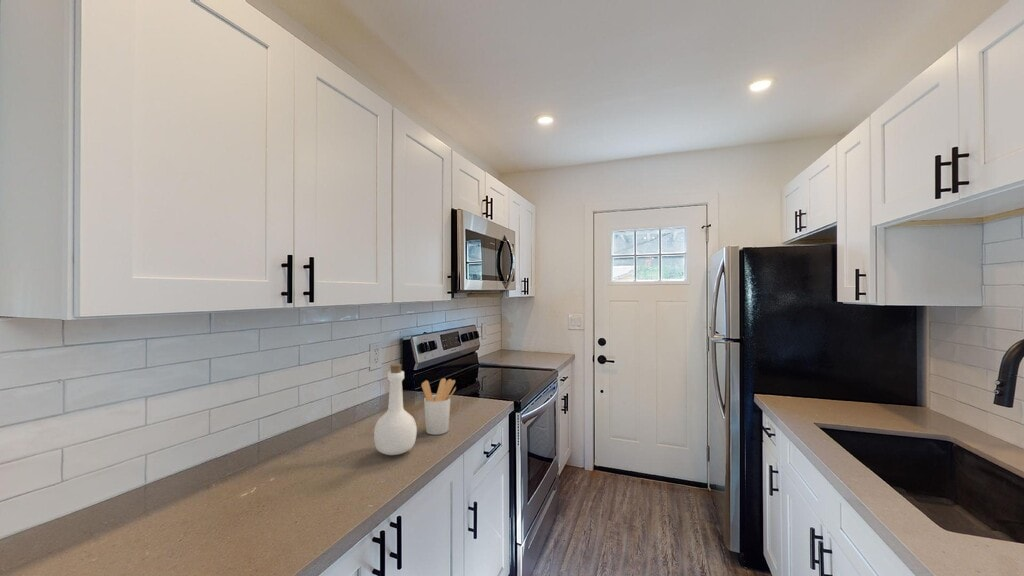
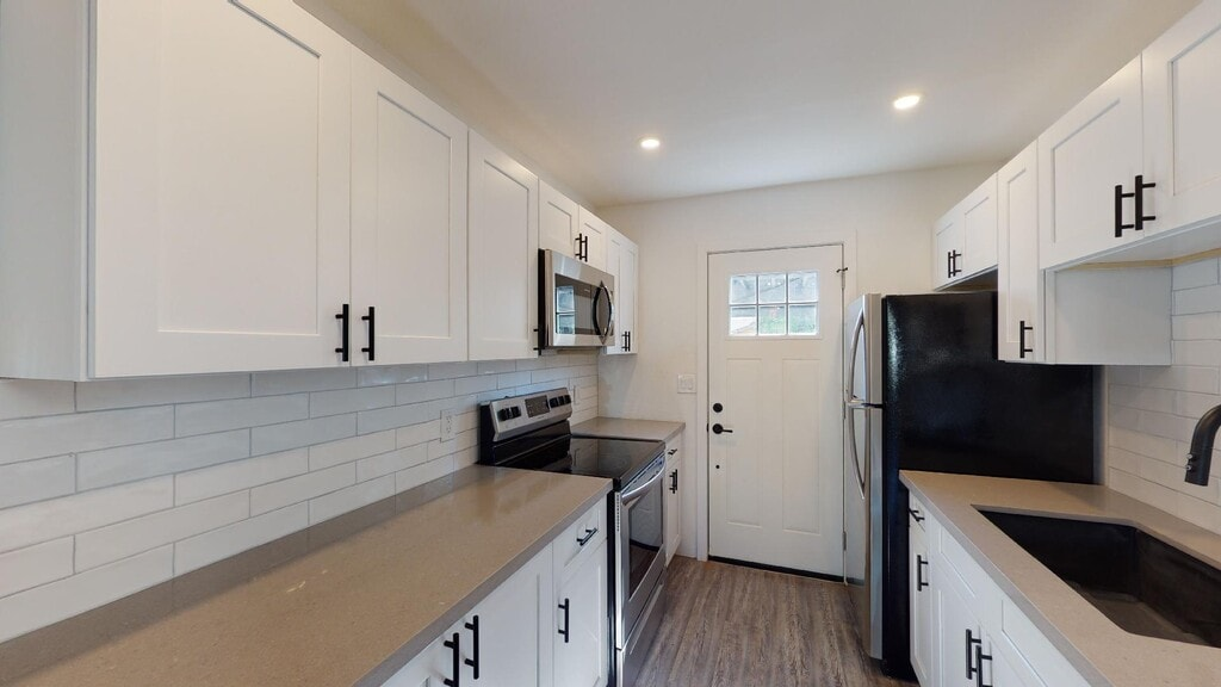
- bottle (395, 408)
- utensil holder (440, 404)
